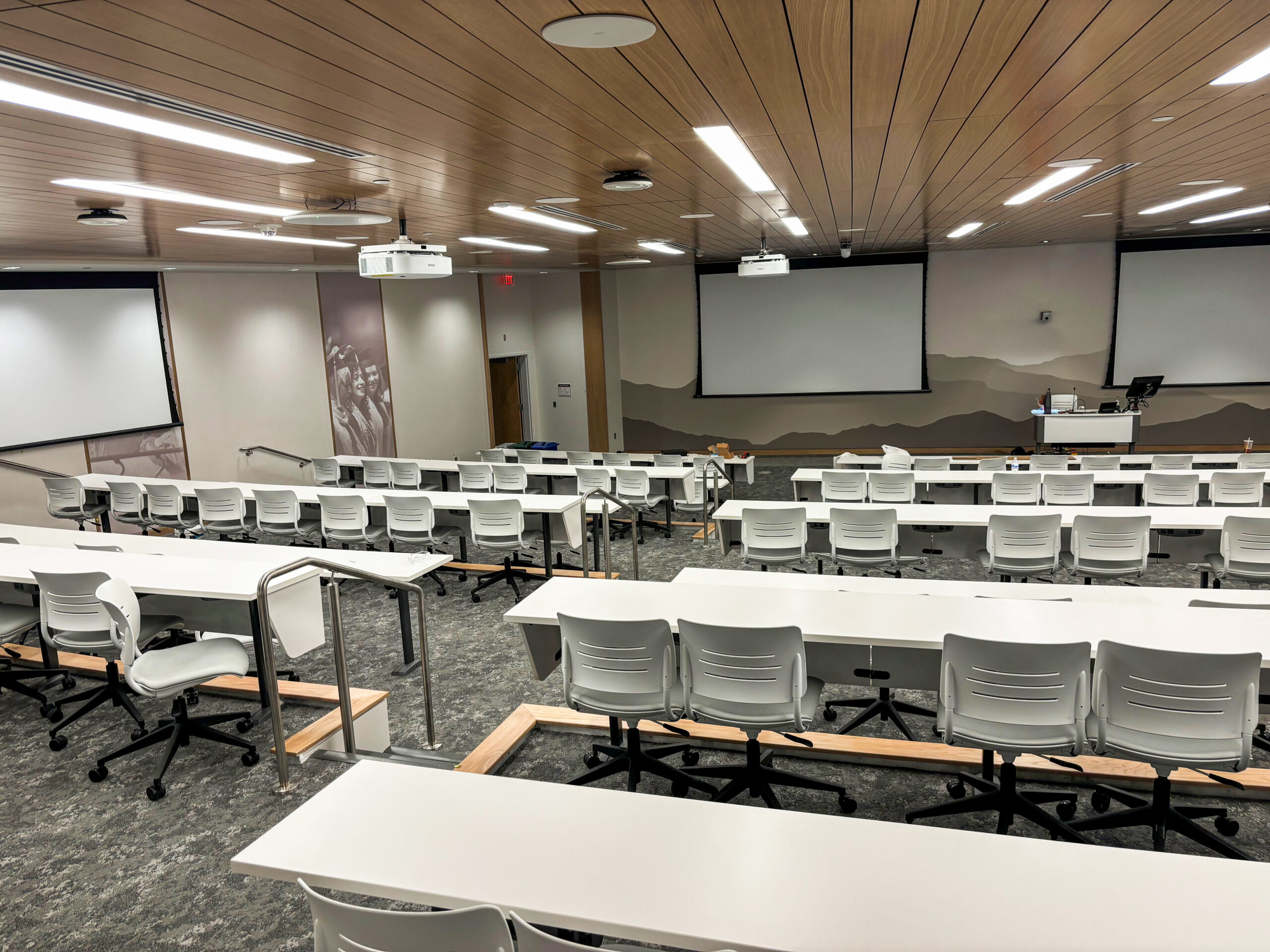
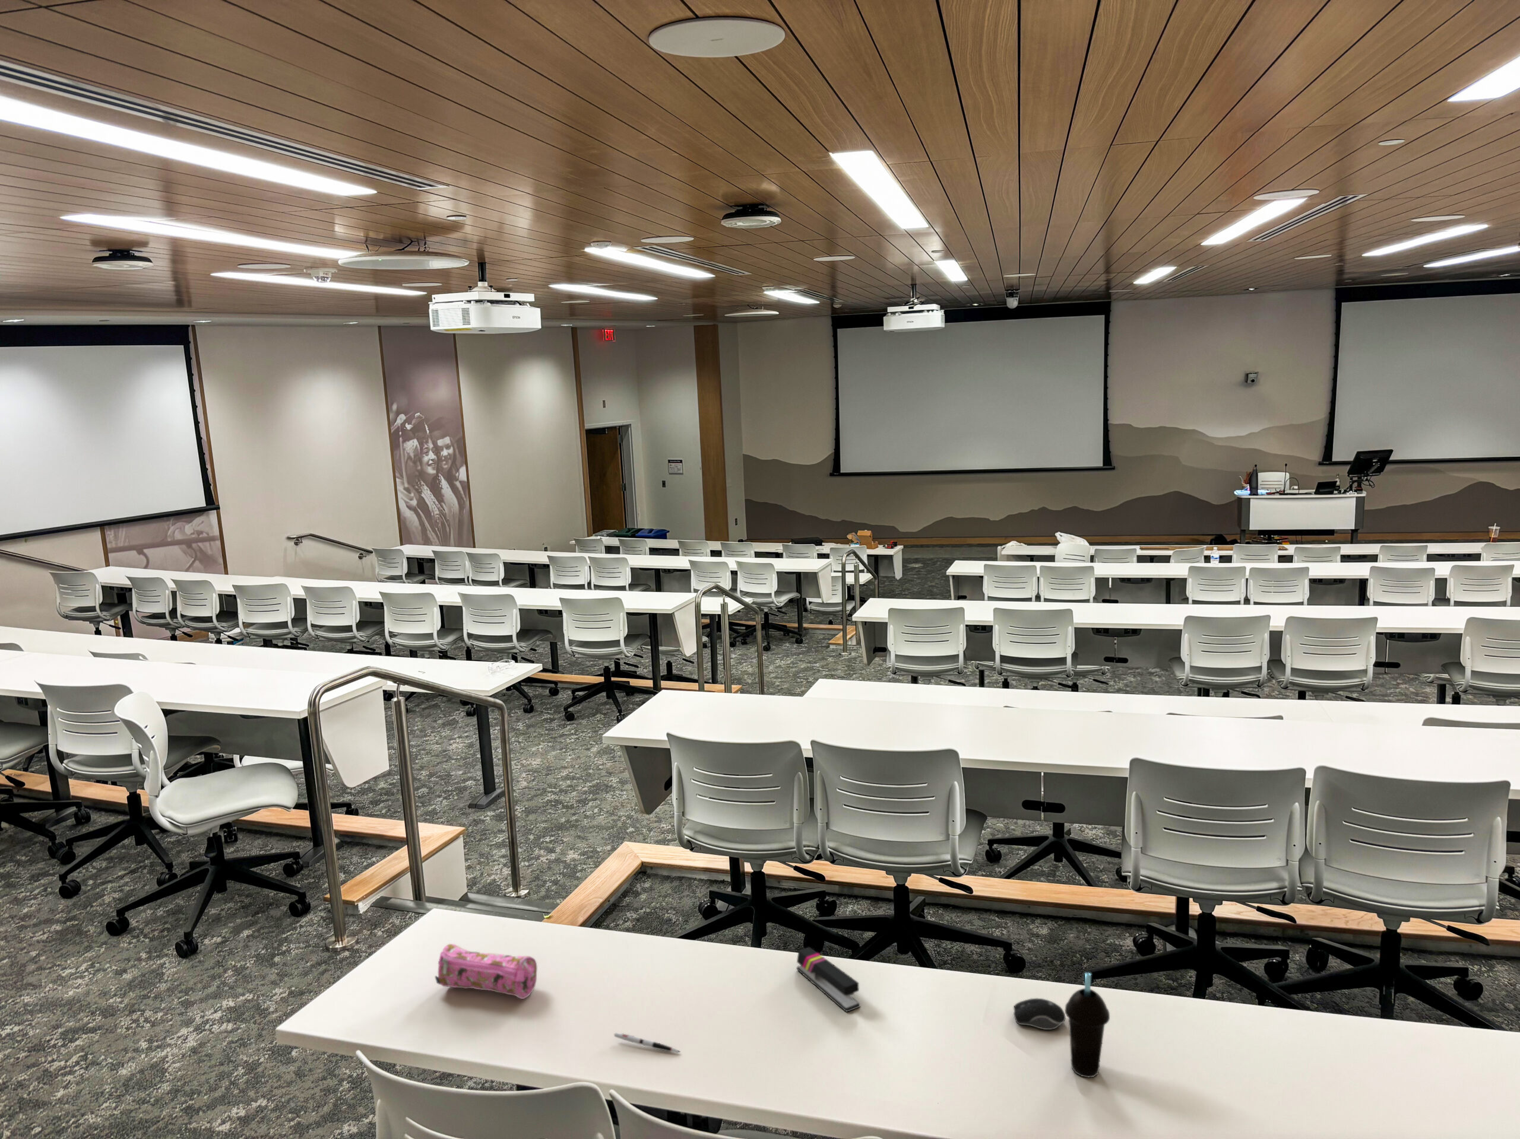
+ pen (647, 1042)
+ pencil case (487, 970)
+ stapler (827, 975)
+ cup (1087, 1022)
+ computer mouse (1039, 1010)
